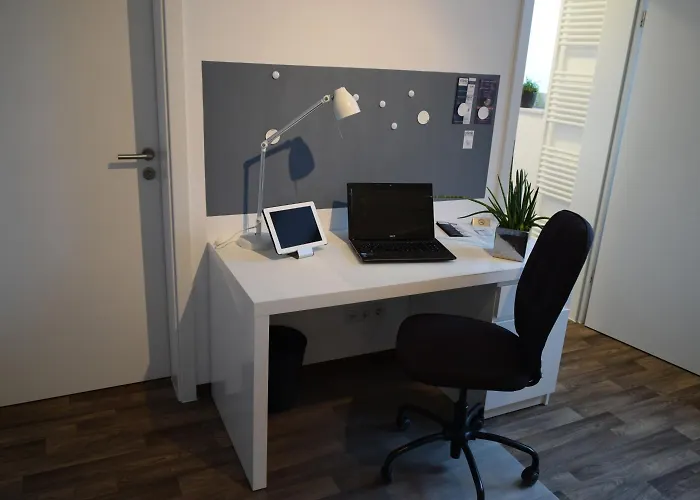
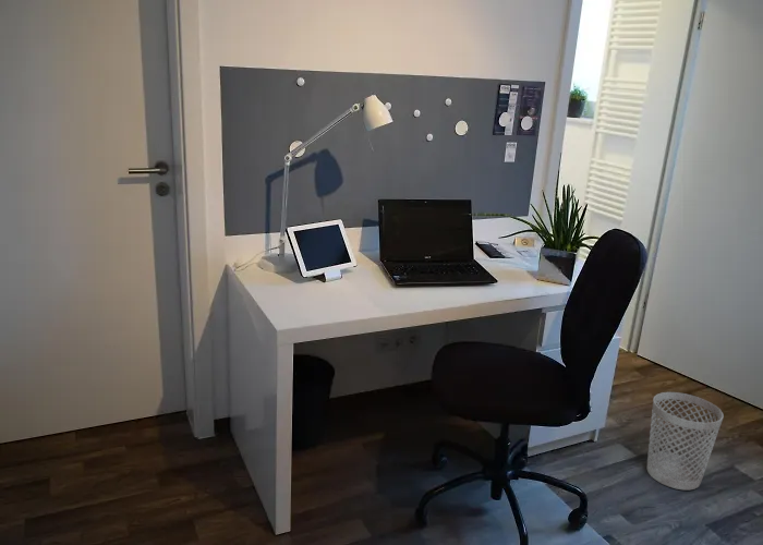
+ wastebasket (680, 441)
